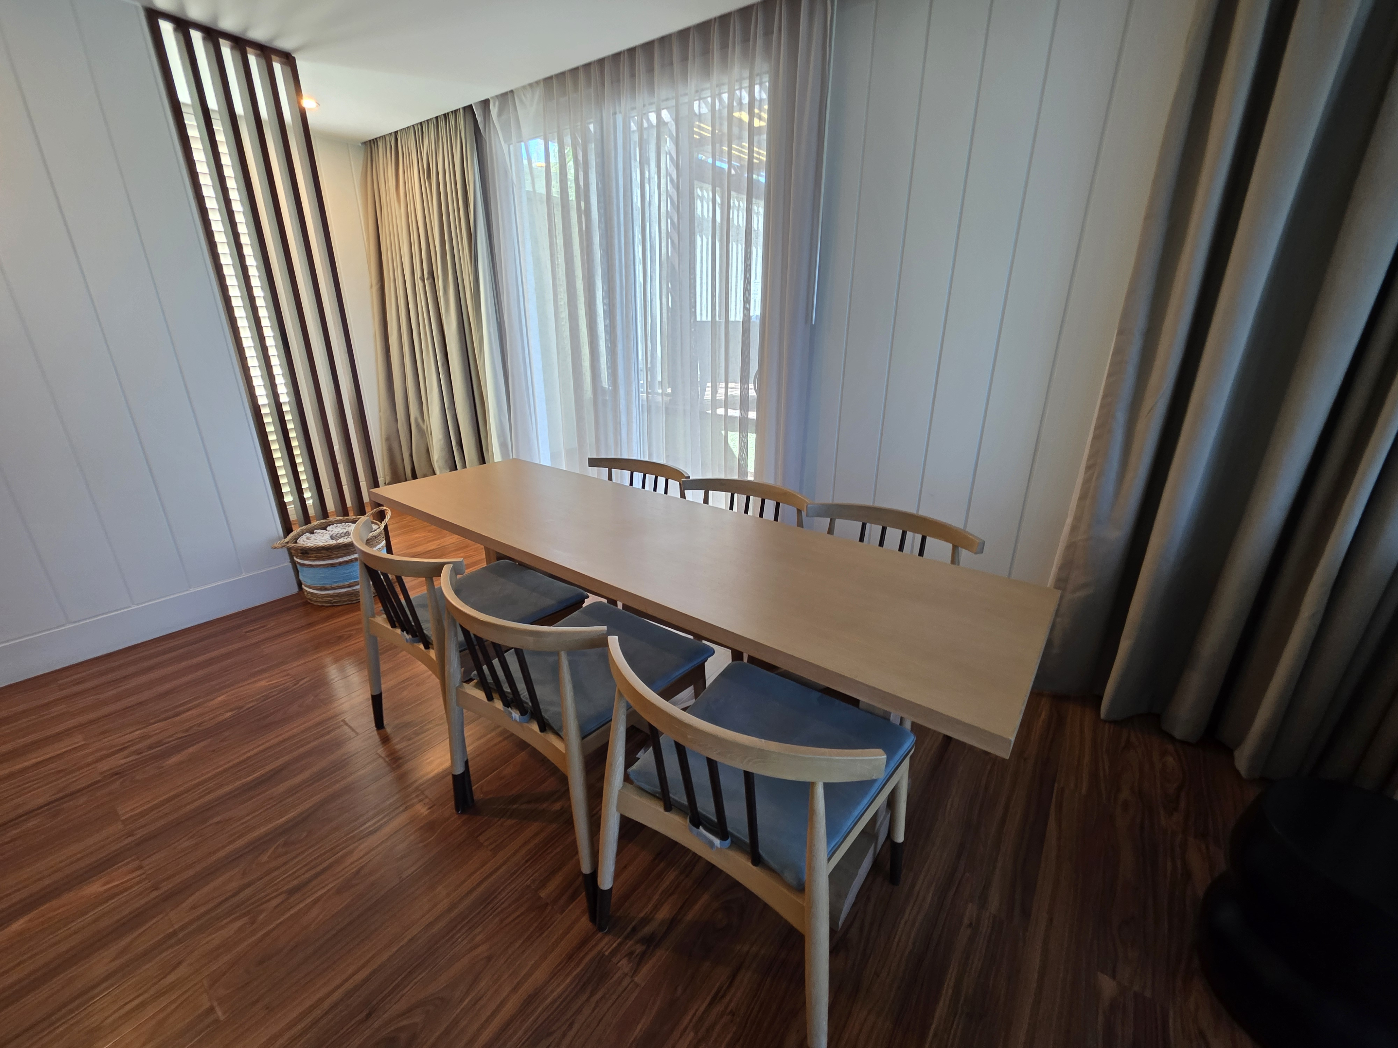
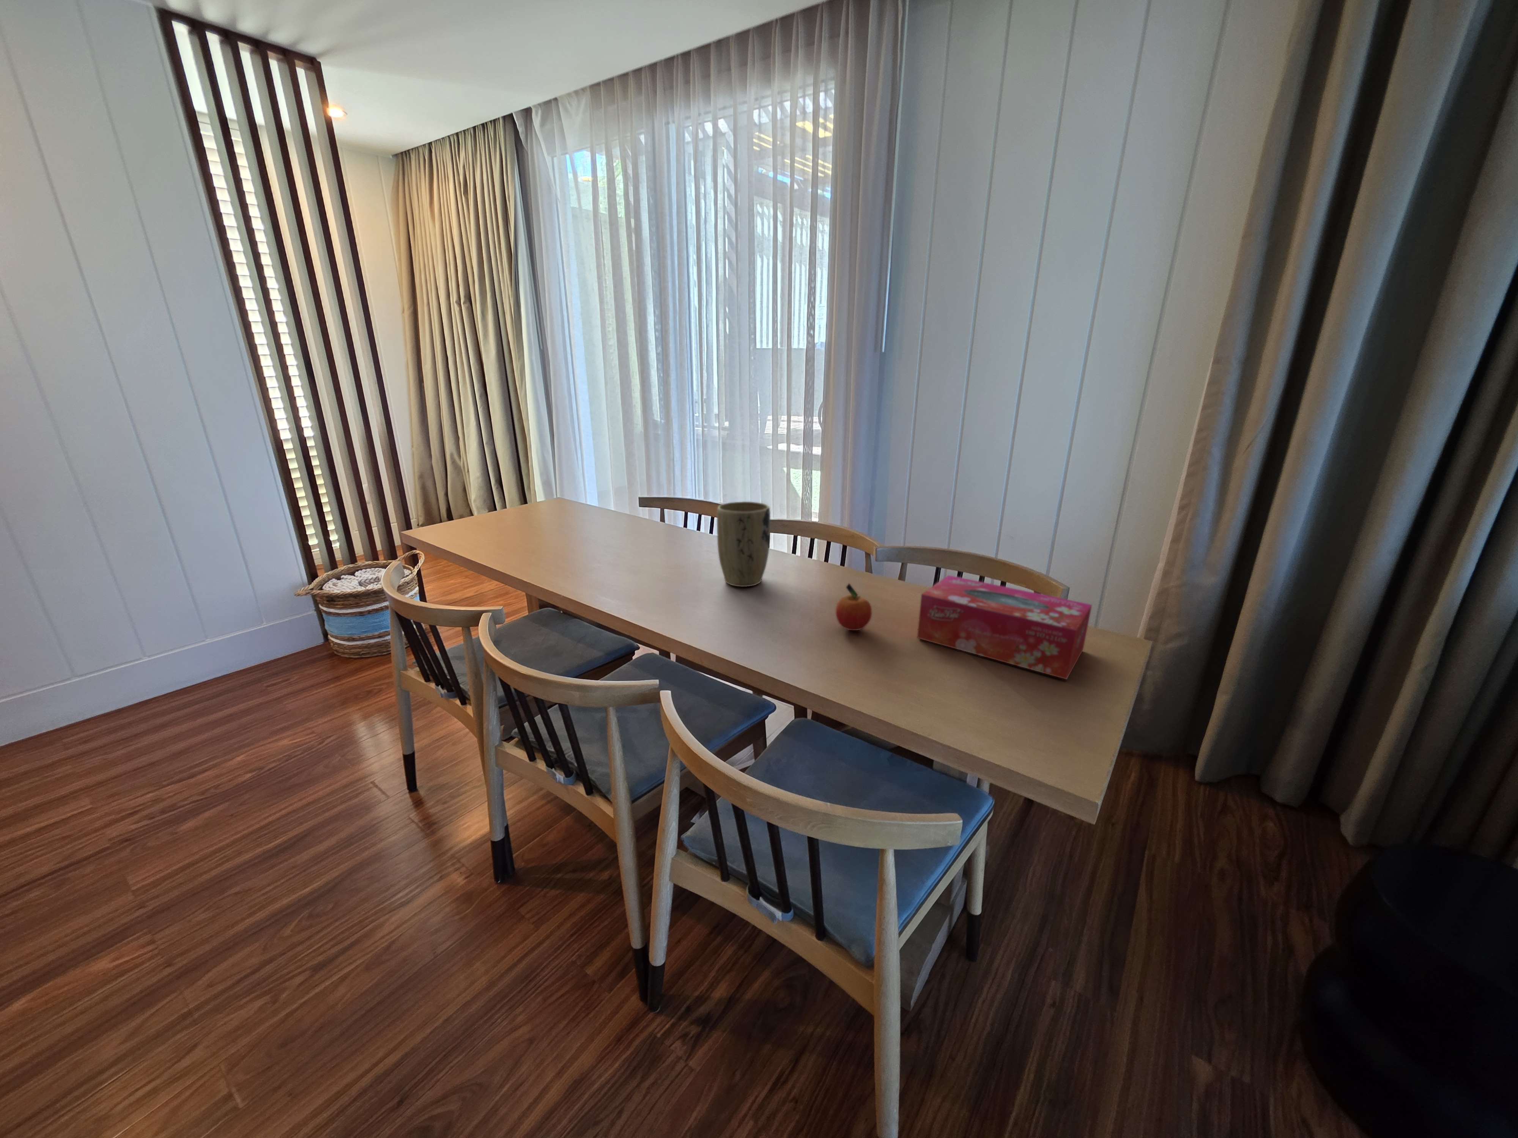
+ tissue box (1002, 622)
+ fruit (853, 607)
+ plant pot (743, 544)
